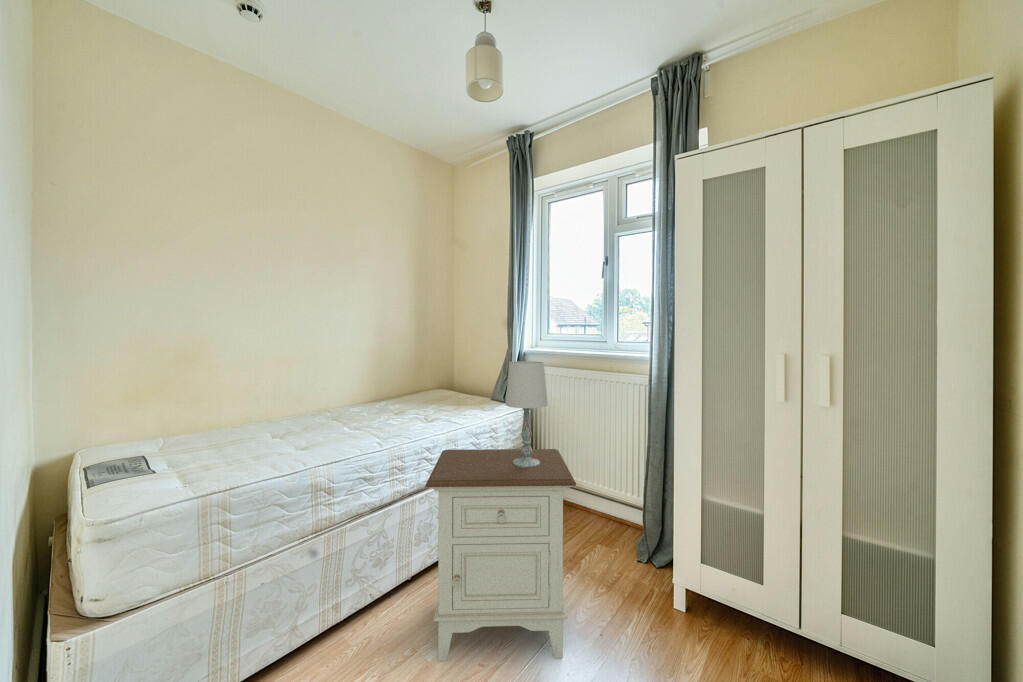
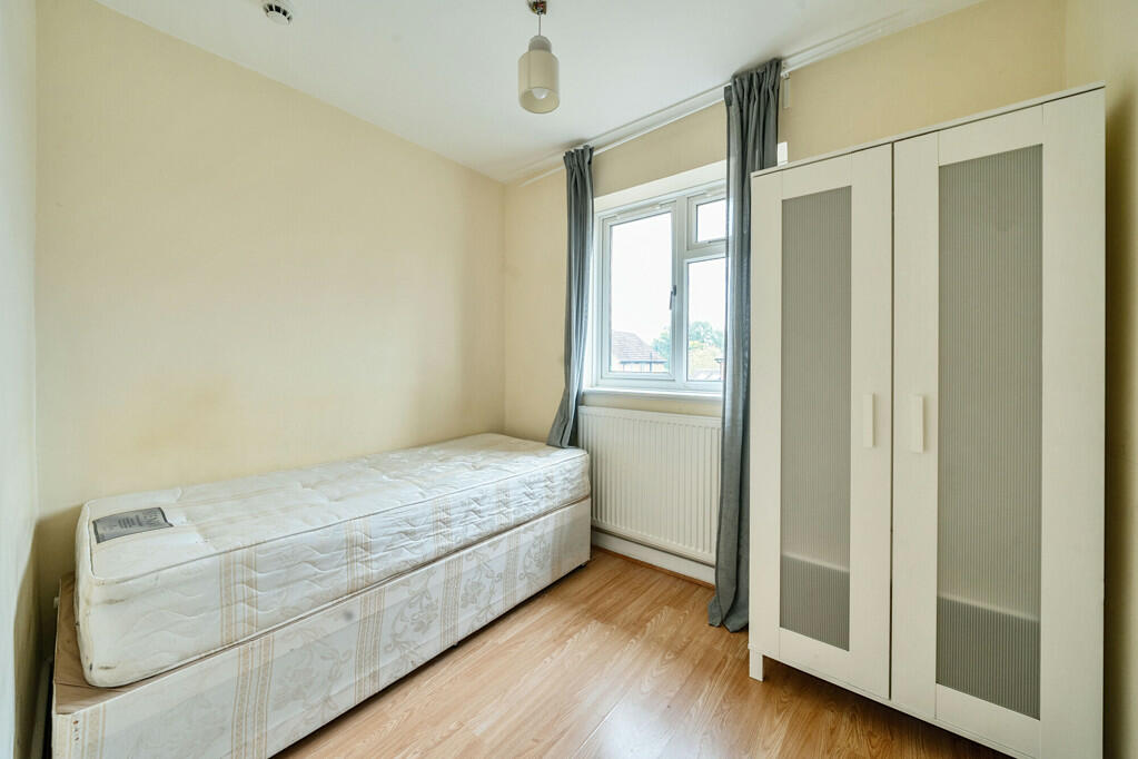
- table lamp (526, 412)
- nightstand (500, 545)
